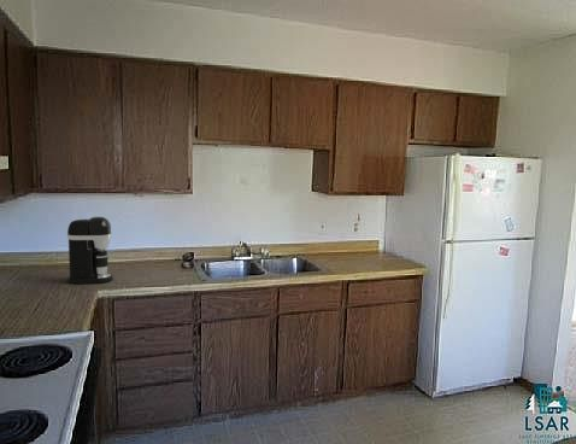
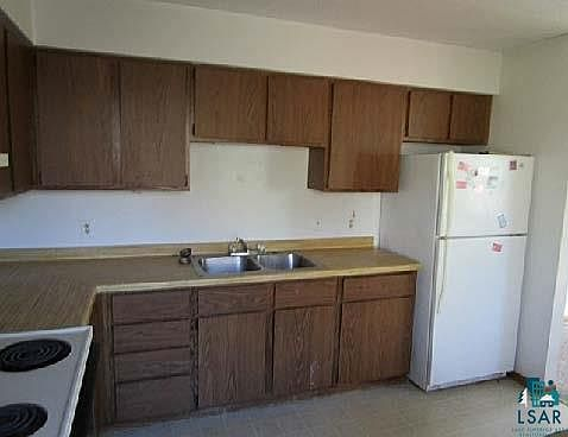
- coffee maker (89, 249)
